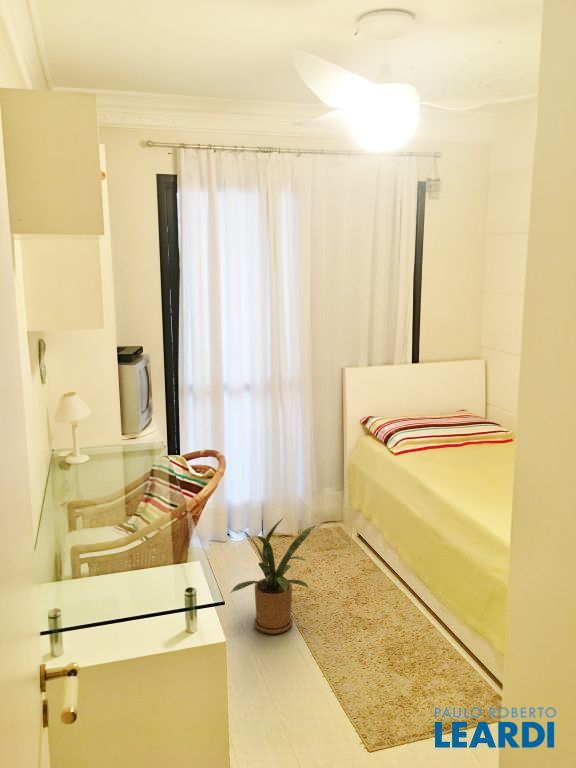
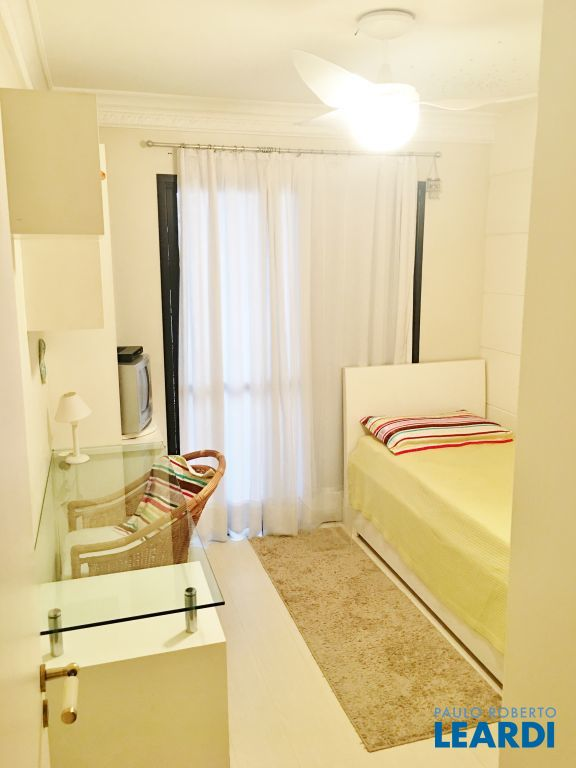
- house plant (277, 577)
